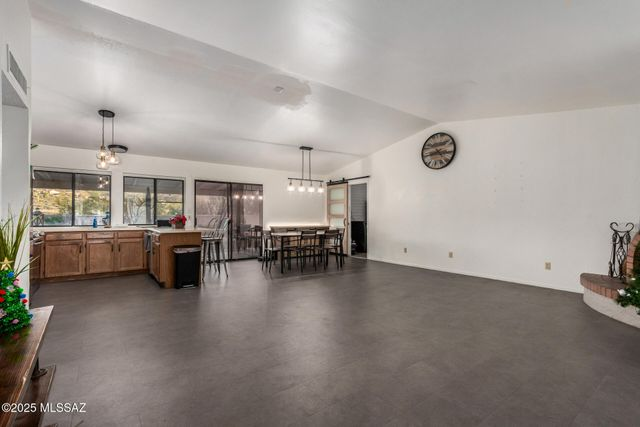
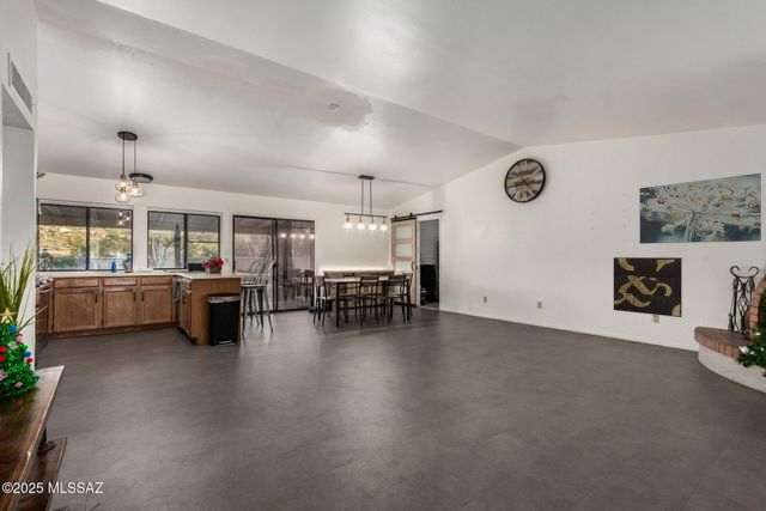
+ wall art (645, 285)
+ wall art (694, 212)
